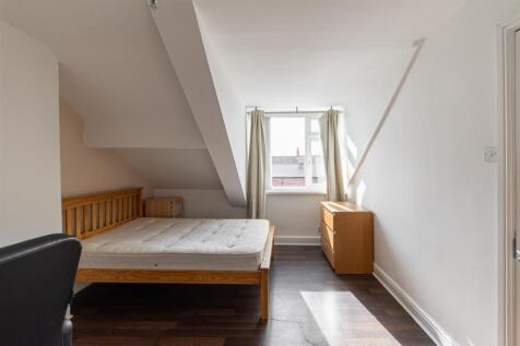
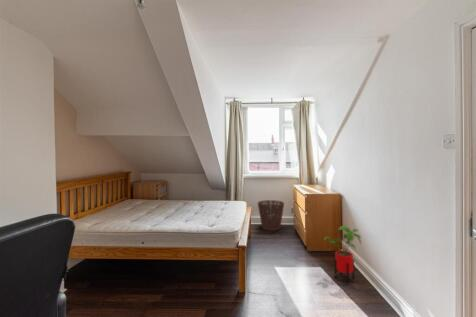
+ basket (271, 215)
+ house plant (343, 251)
